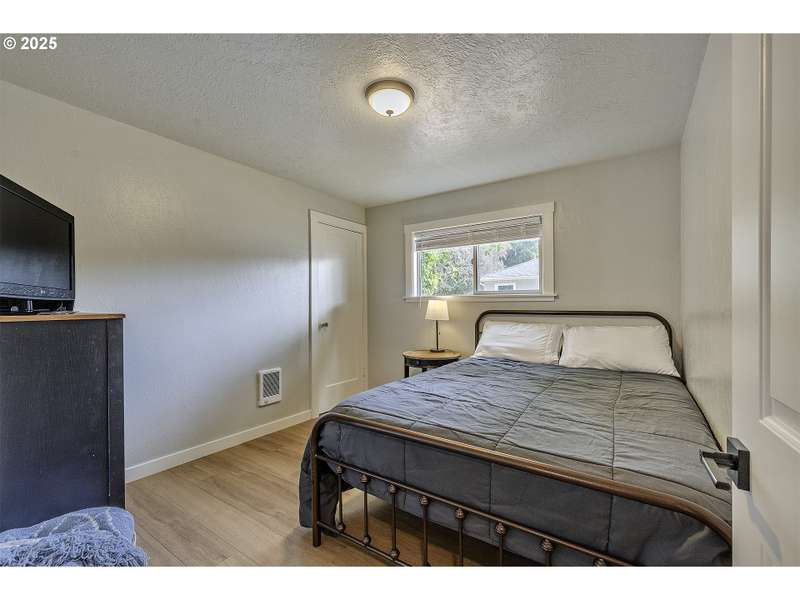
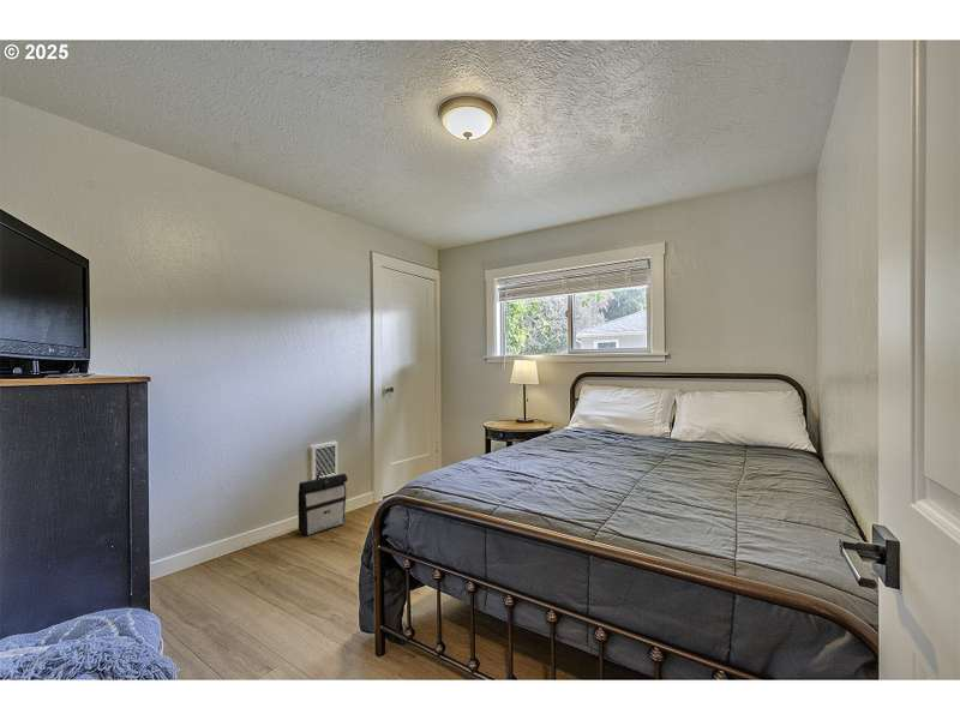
+ backpack (322, 499)
